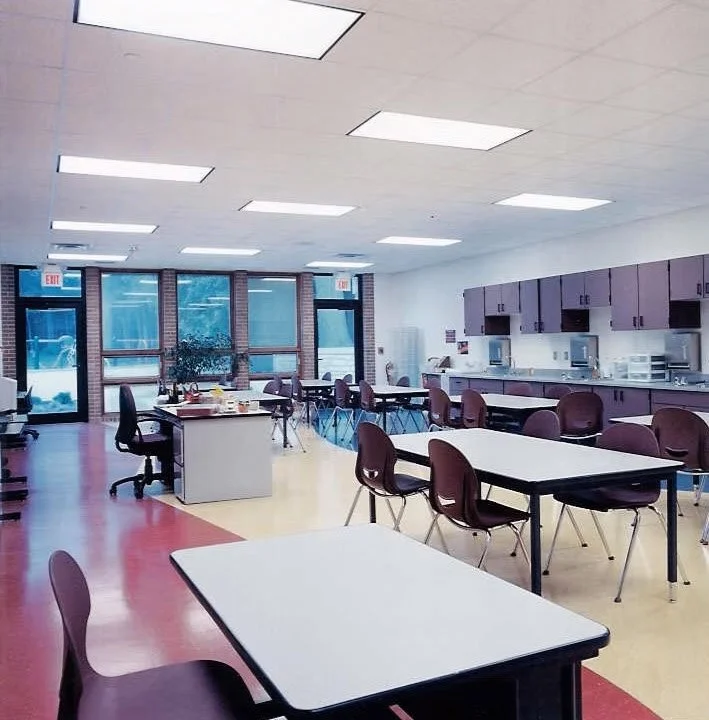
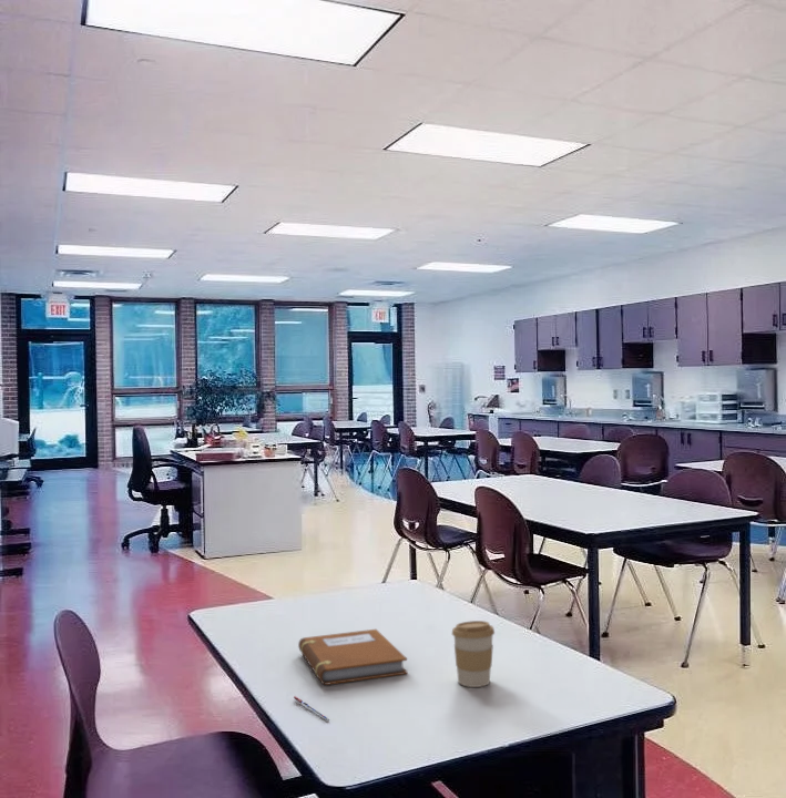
+ coffee cup (473, 652)
+ pen (310, 707)
+ notebook (349, 654)
